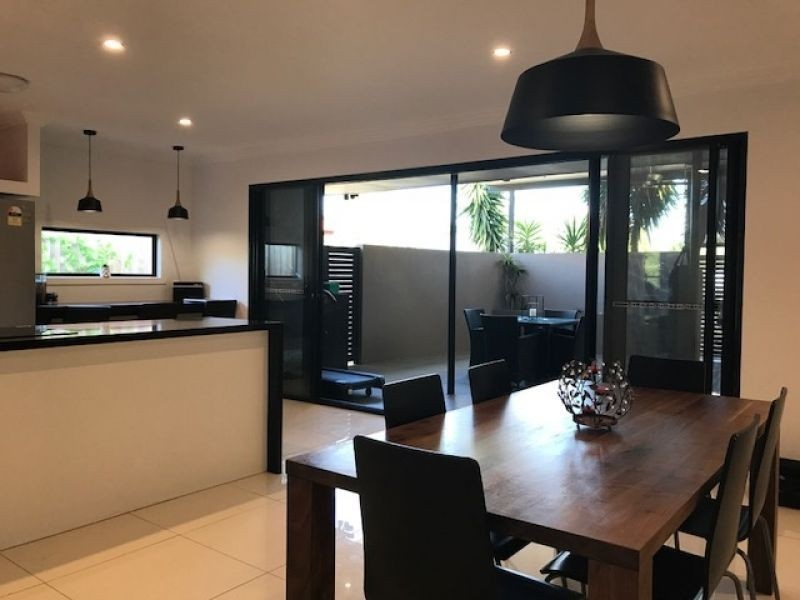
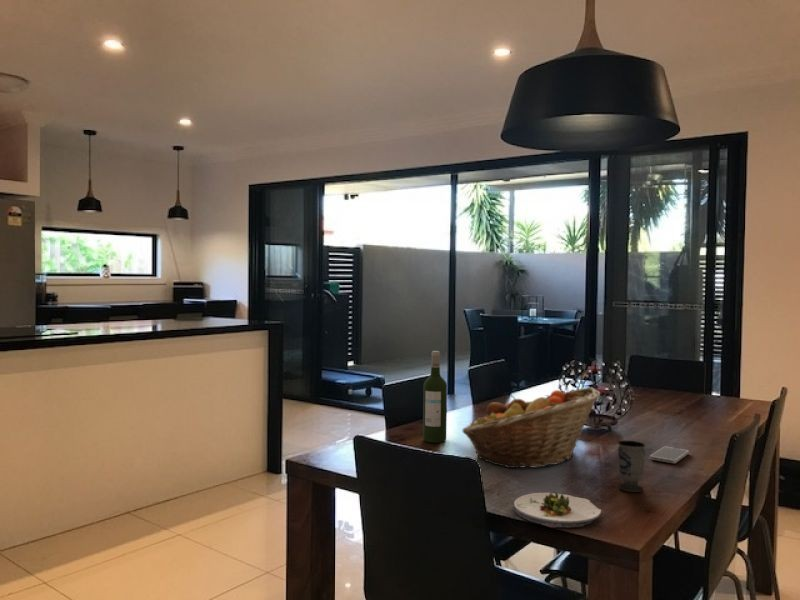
+ smartphone (669, 454)
+ salad plate (555, 503)
+ wine bottle (435, 395)
+ fruit basket (532, 421)
+ cup (631, 465)
